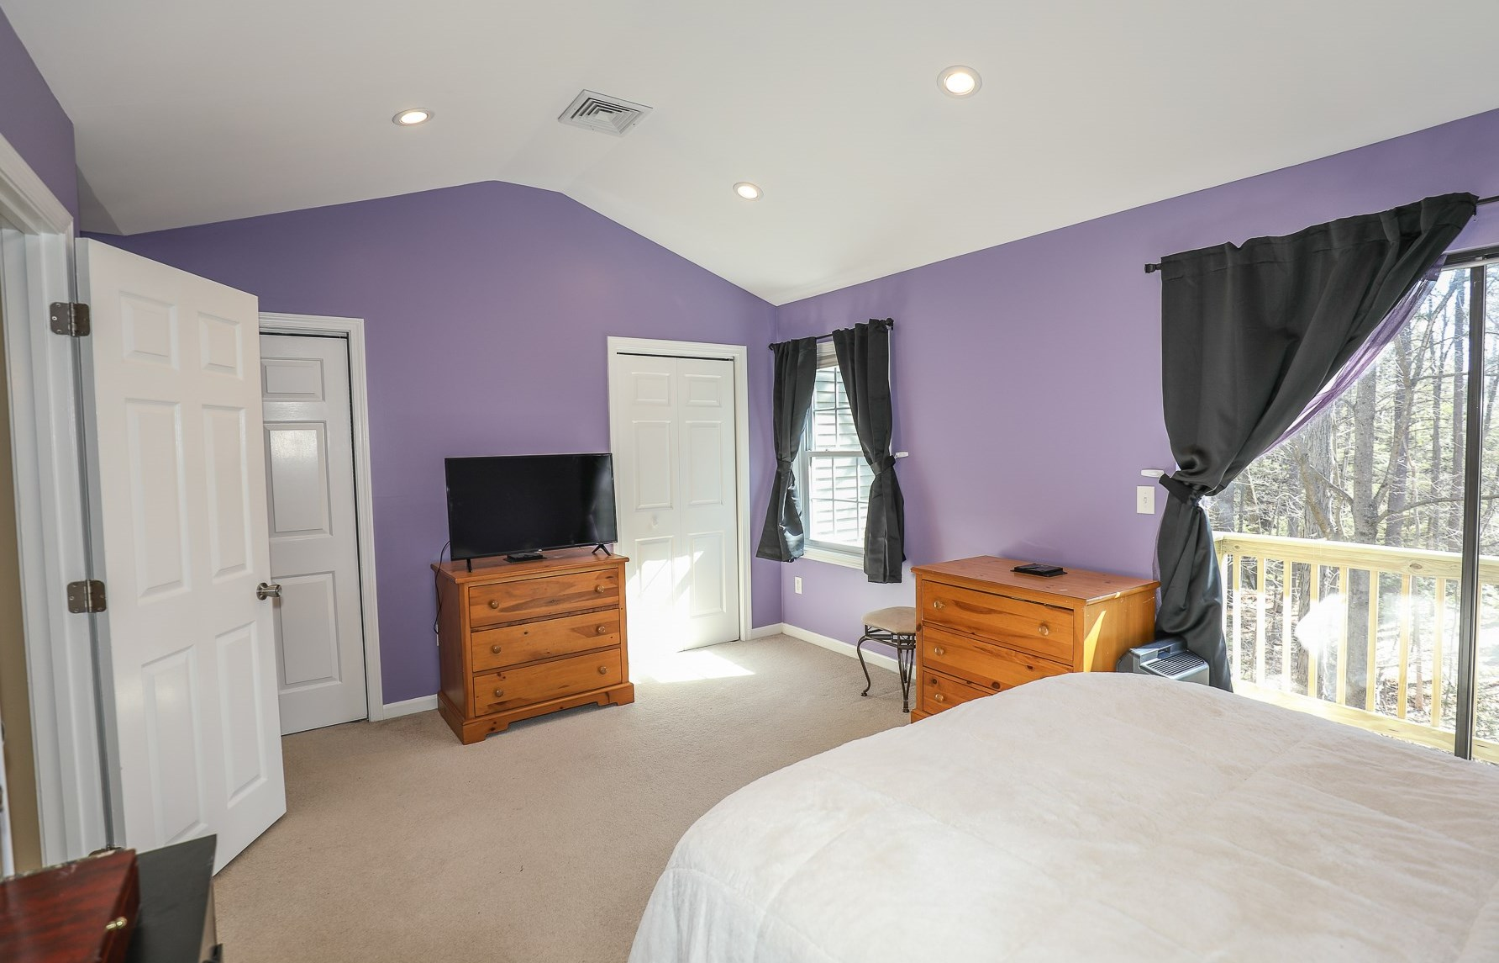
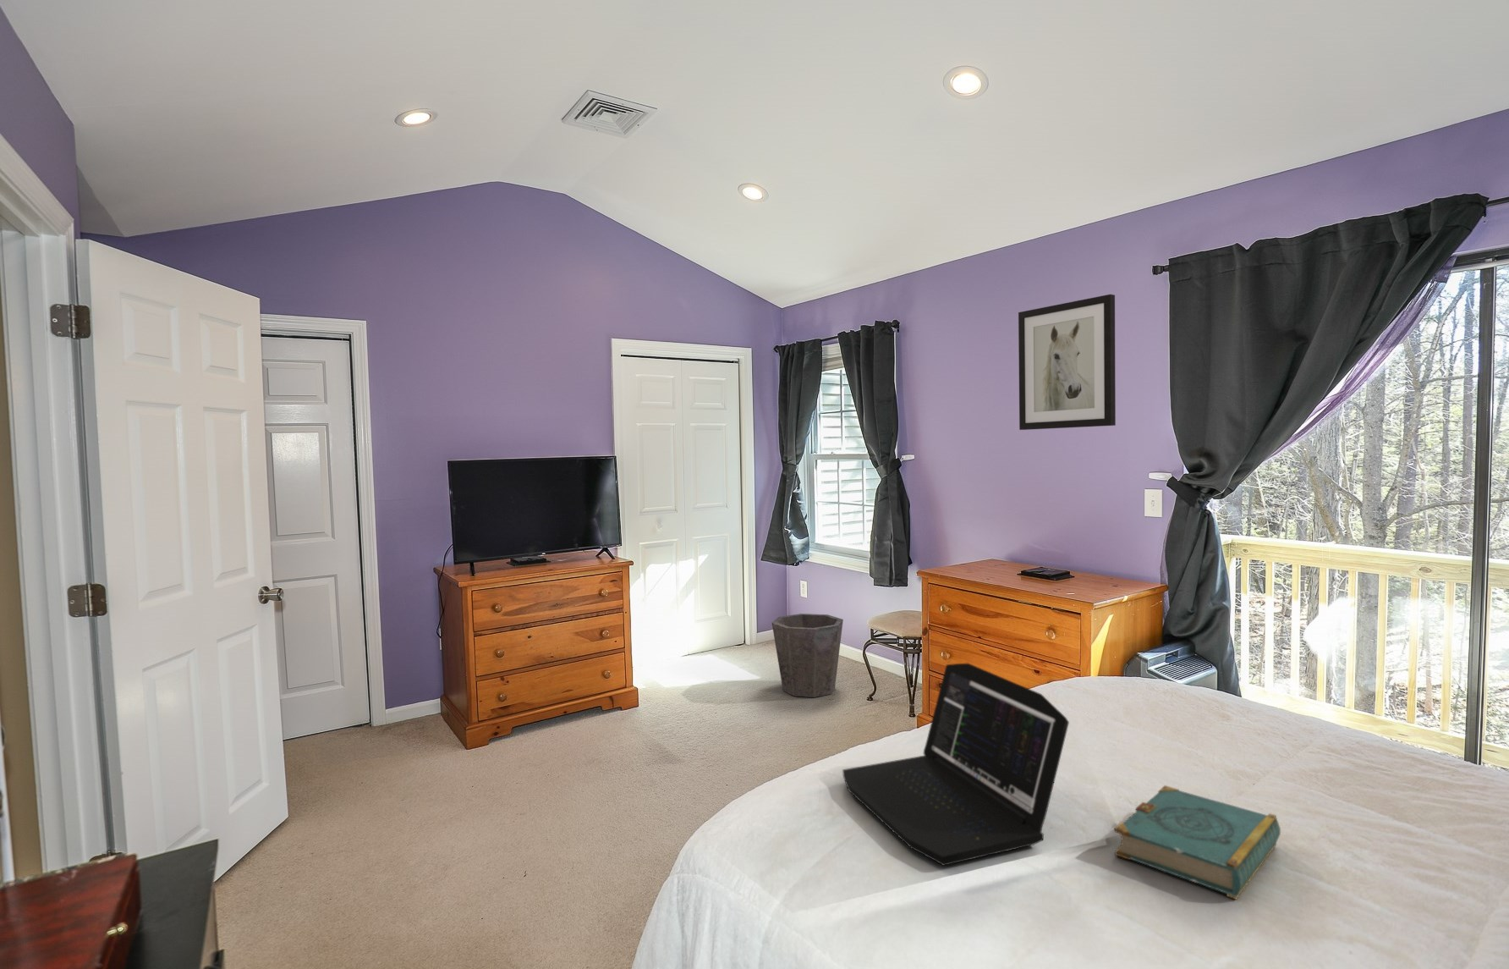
+ book (1199, 835)
+ laptop (941, 747)
+ waste bin (807, 656)
+ wall art (1064, 365)
